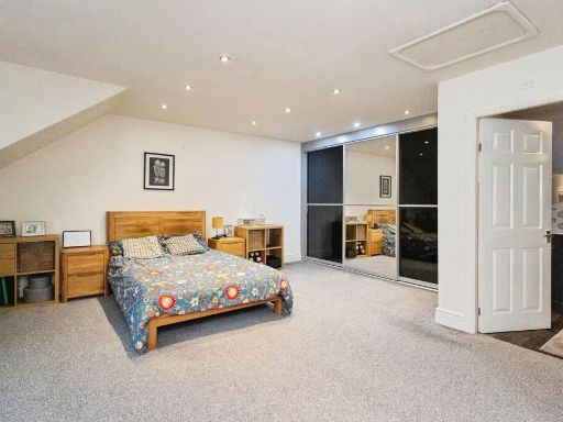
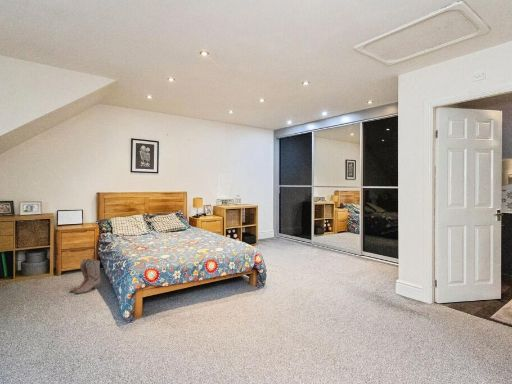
+ boots (85, 274)
